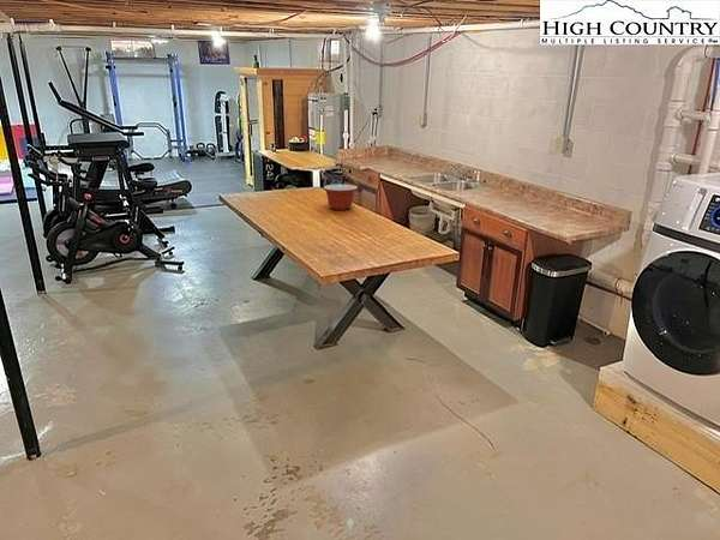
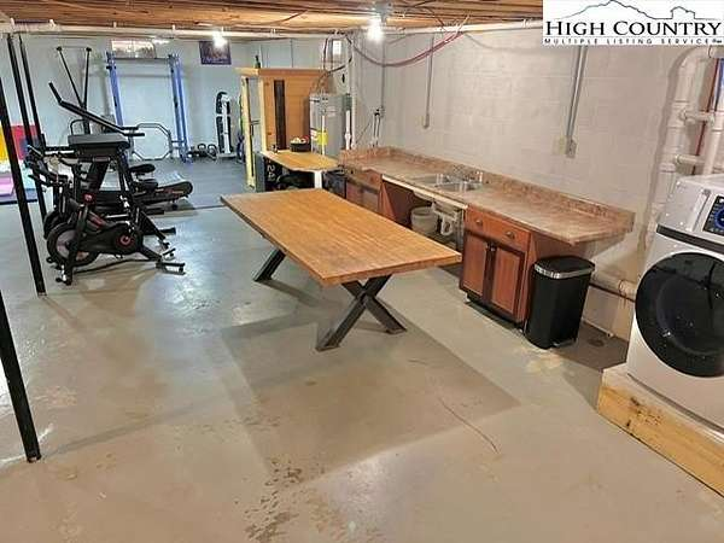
- mixing bowl (340, 197)
